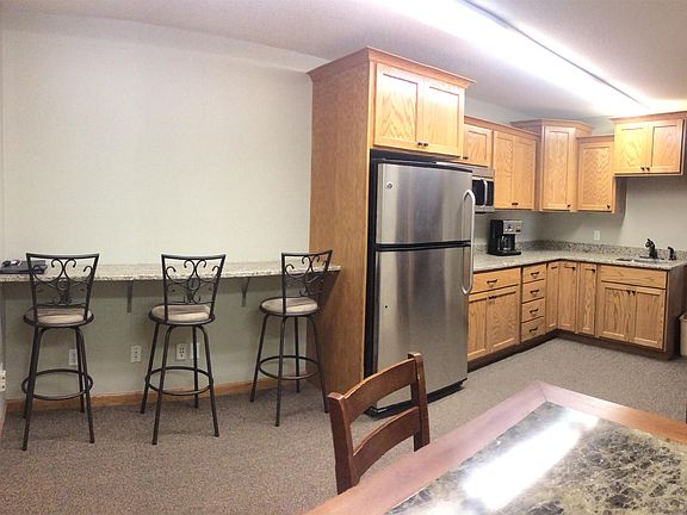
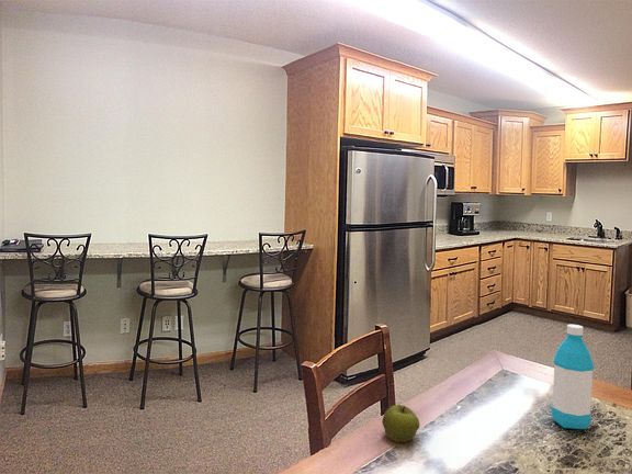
+ water bottle (572, 375)
+ apple (400, 421)
